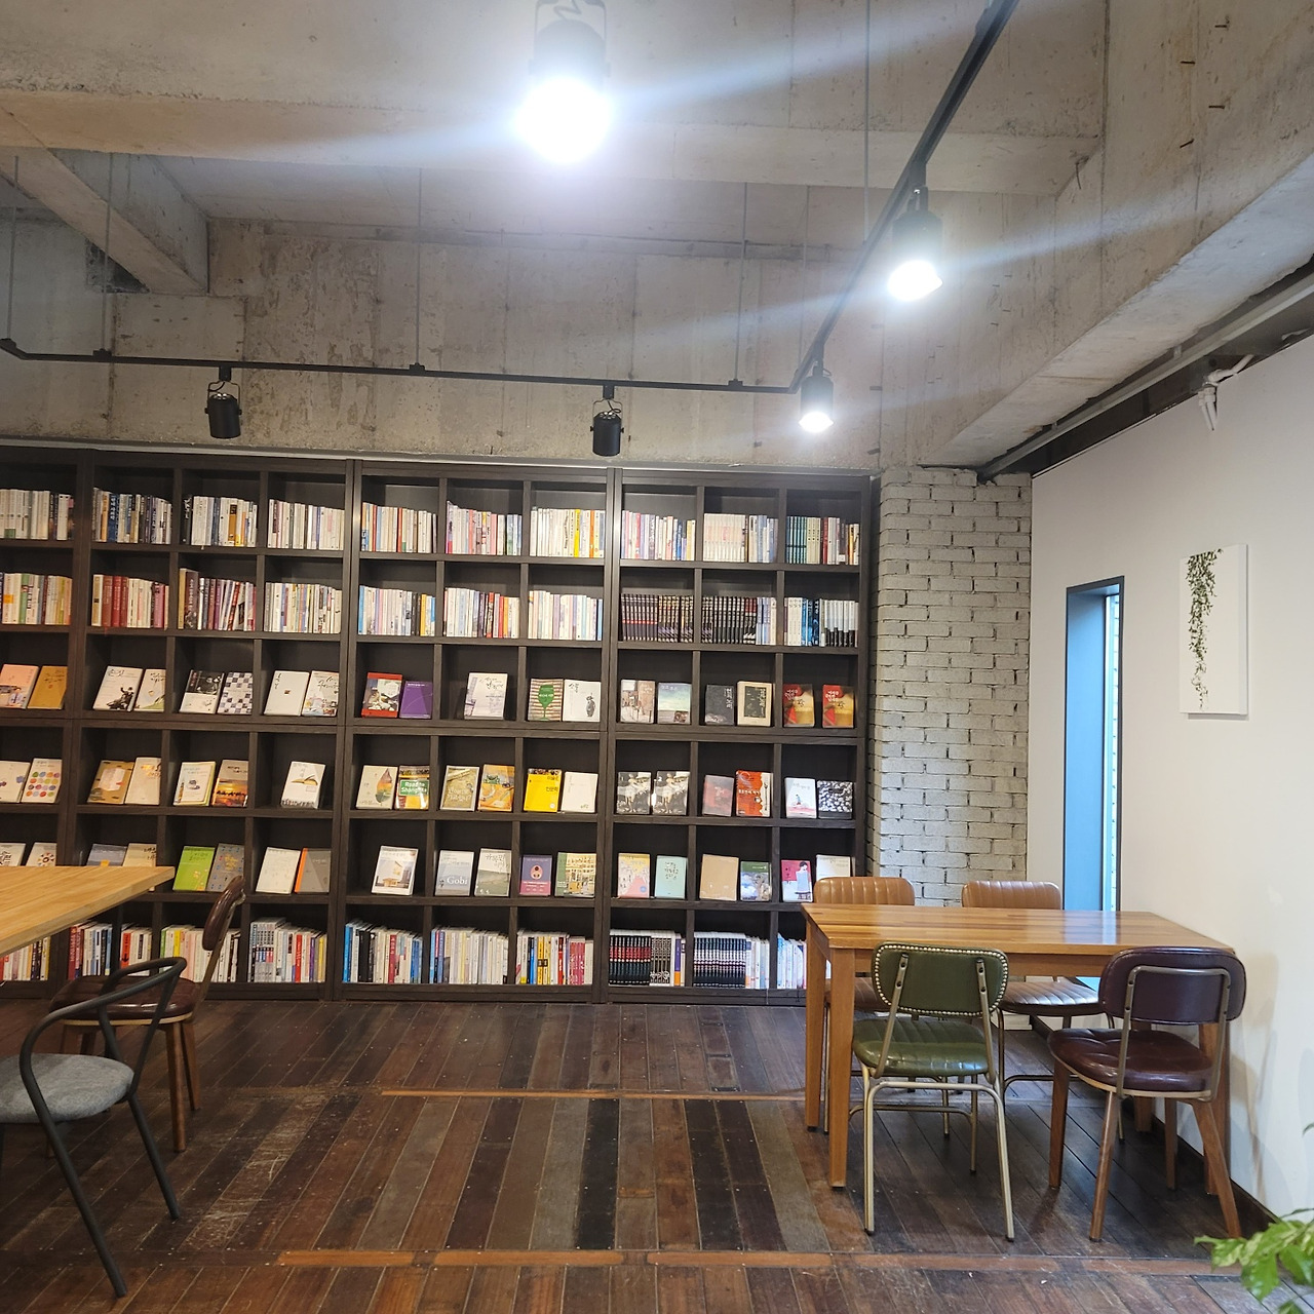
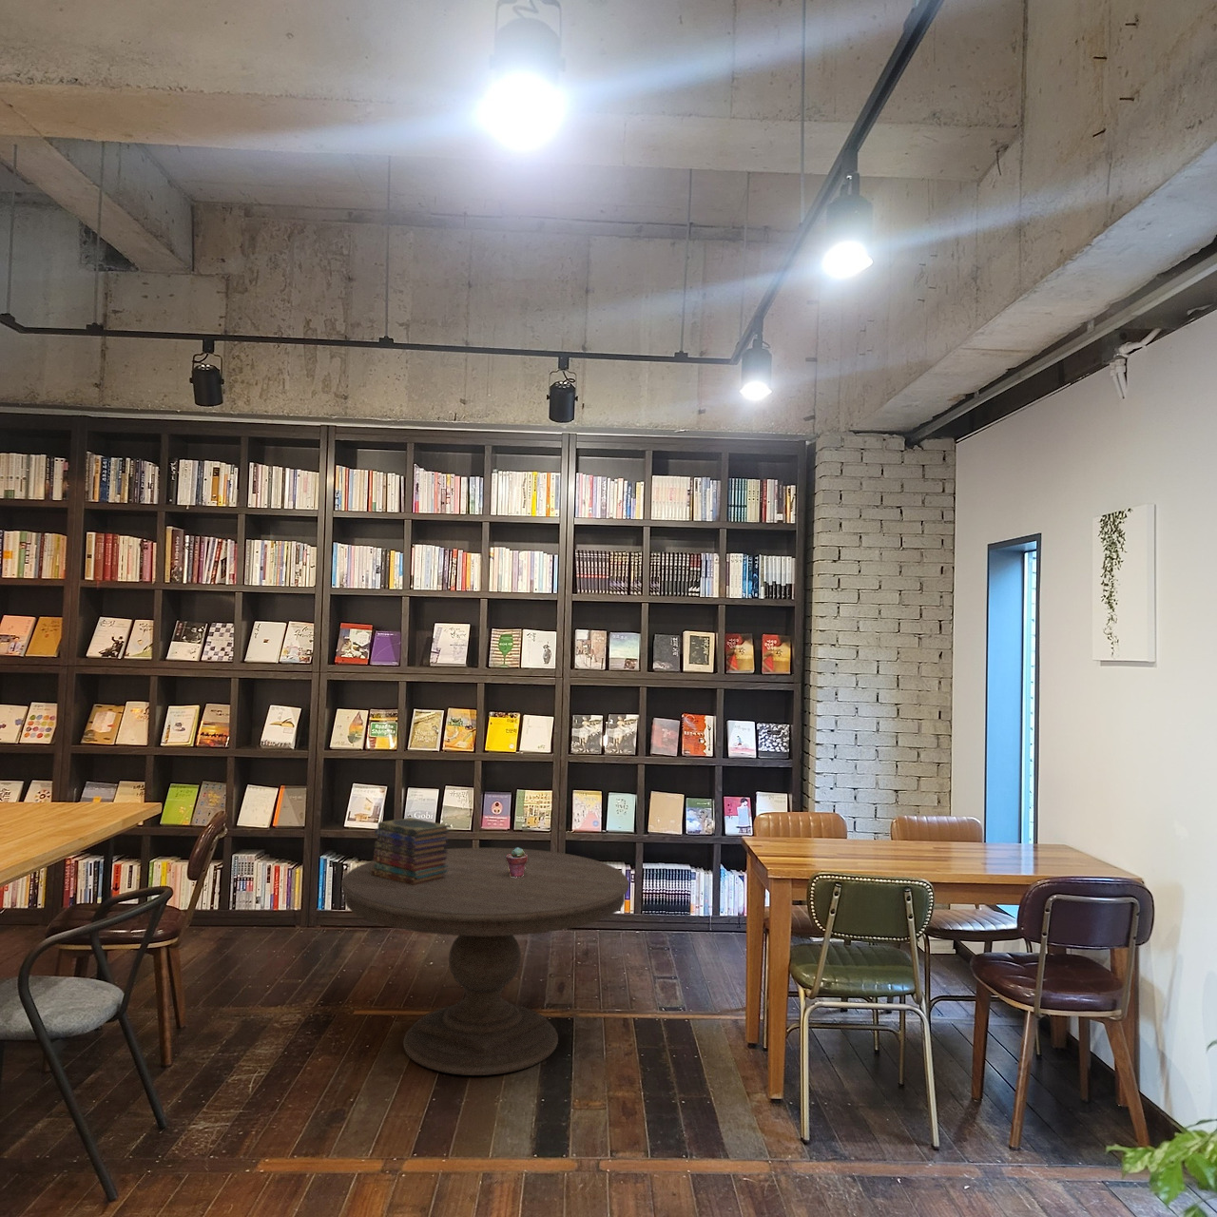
+ dining table (485, 957)
+ book stack (411, 849)
+ potted succulent (516, 860)
